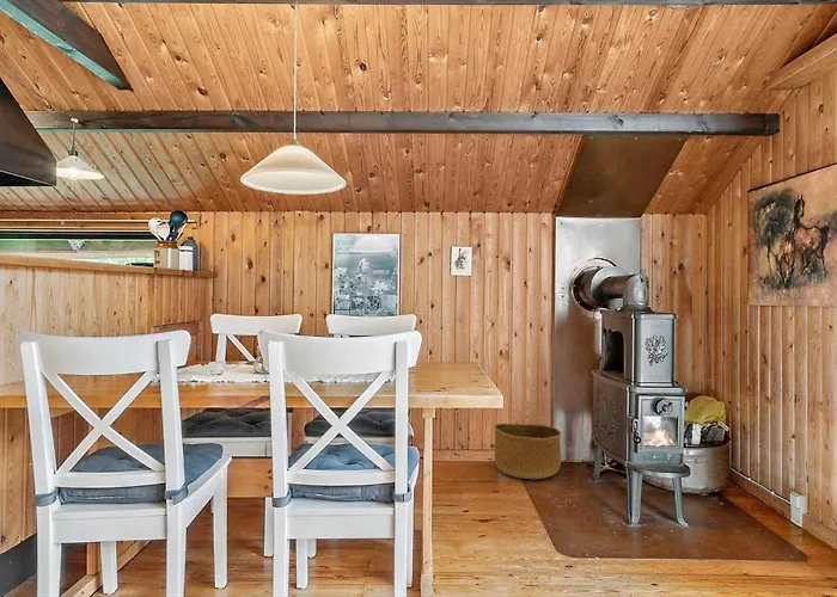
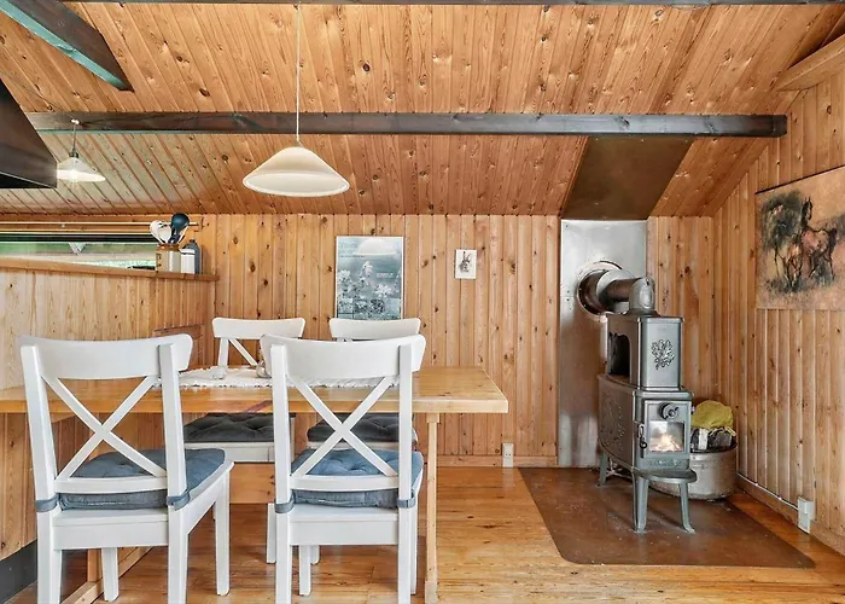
- basket (527, 449)
